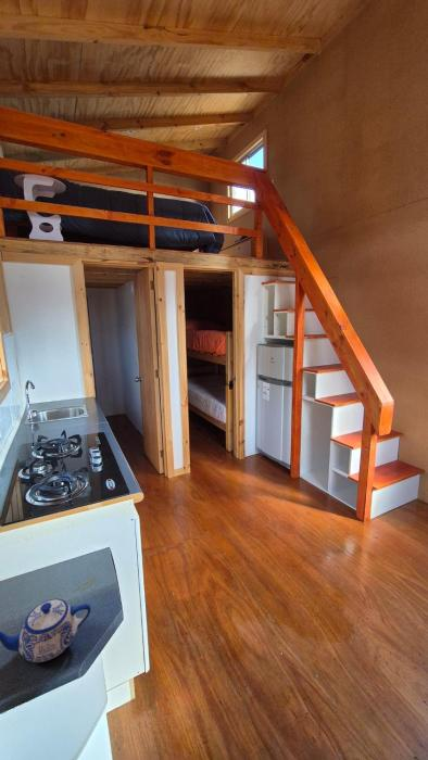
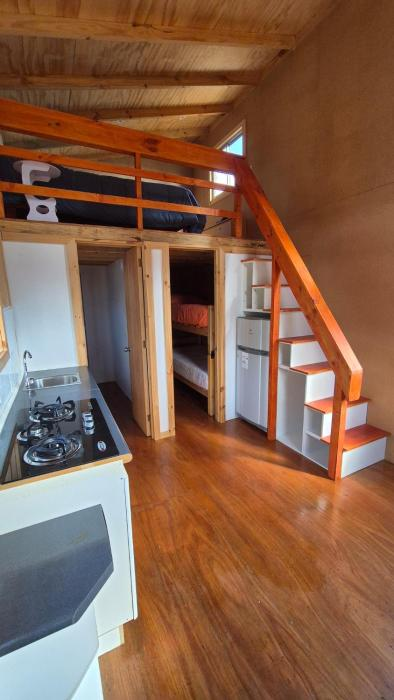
- teapot (42, 625)
